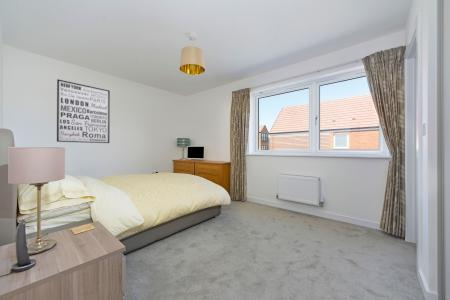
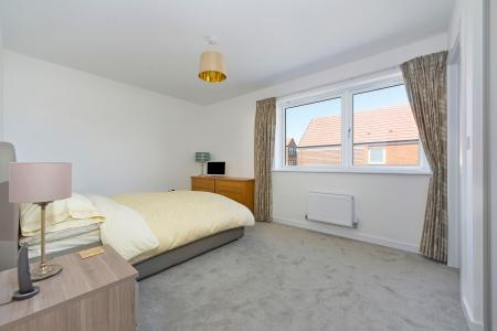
- wall art (85, 114)
